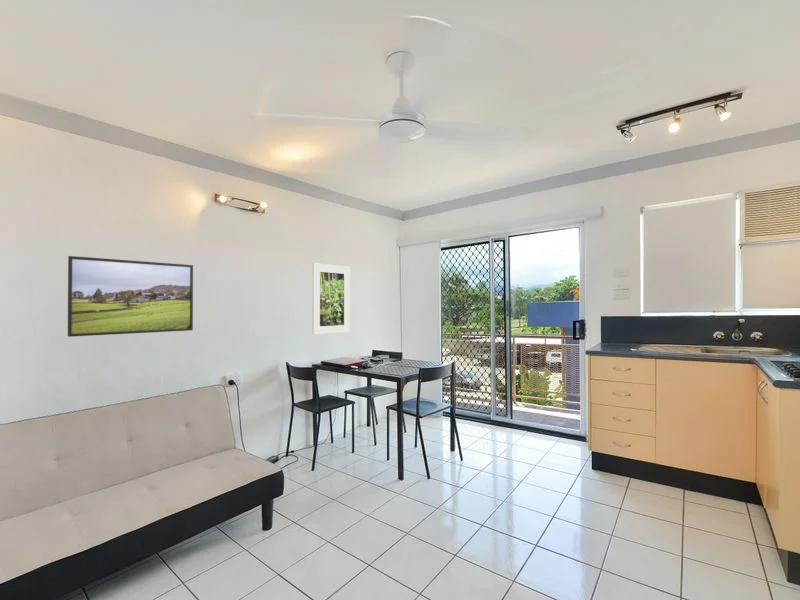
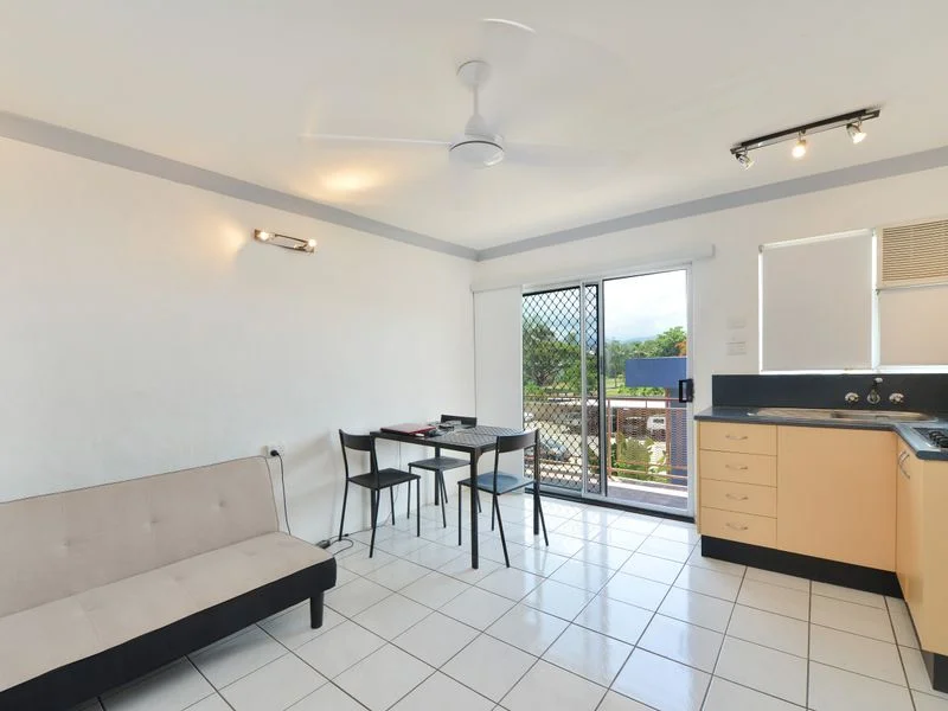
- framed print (332, 299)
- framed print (136, 297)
